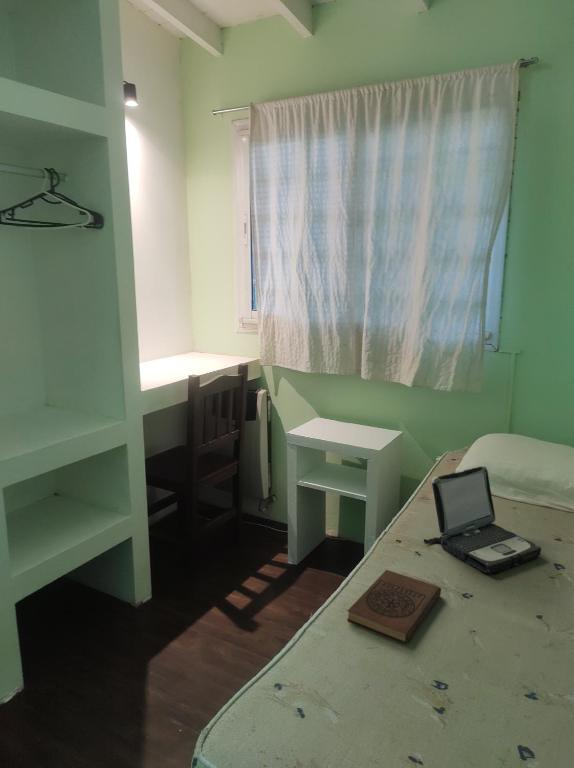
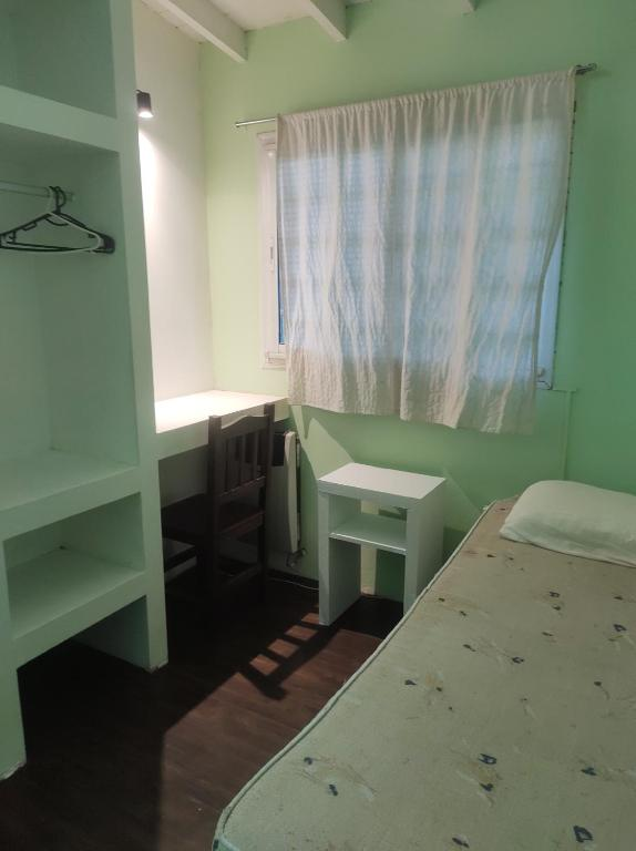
- book (395, 603)
- laptop (482, 515)
